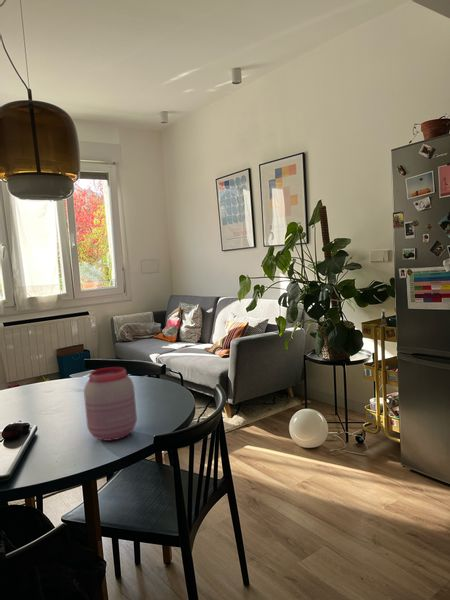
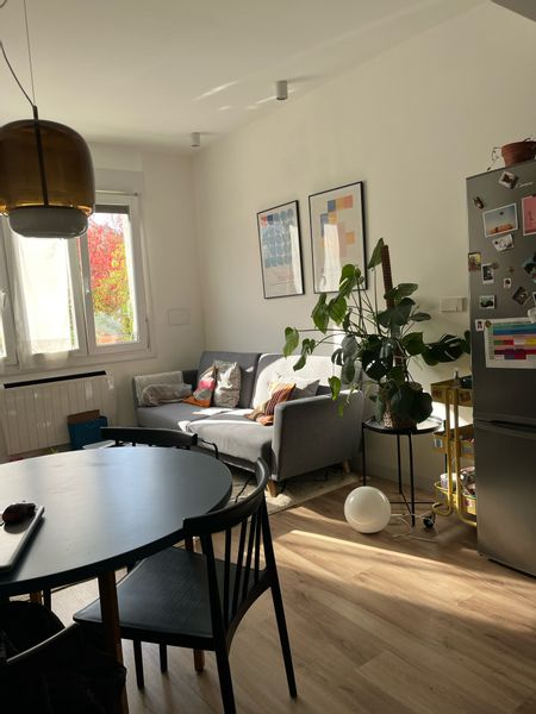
- jar (110, 403)
